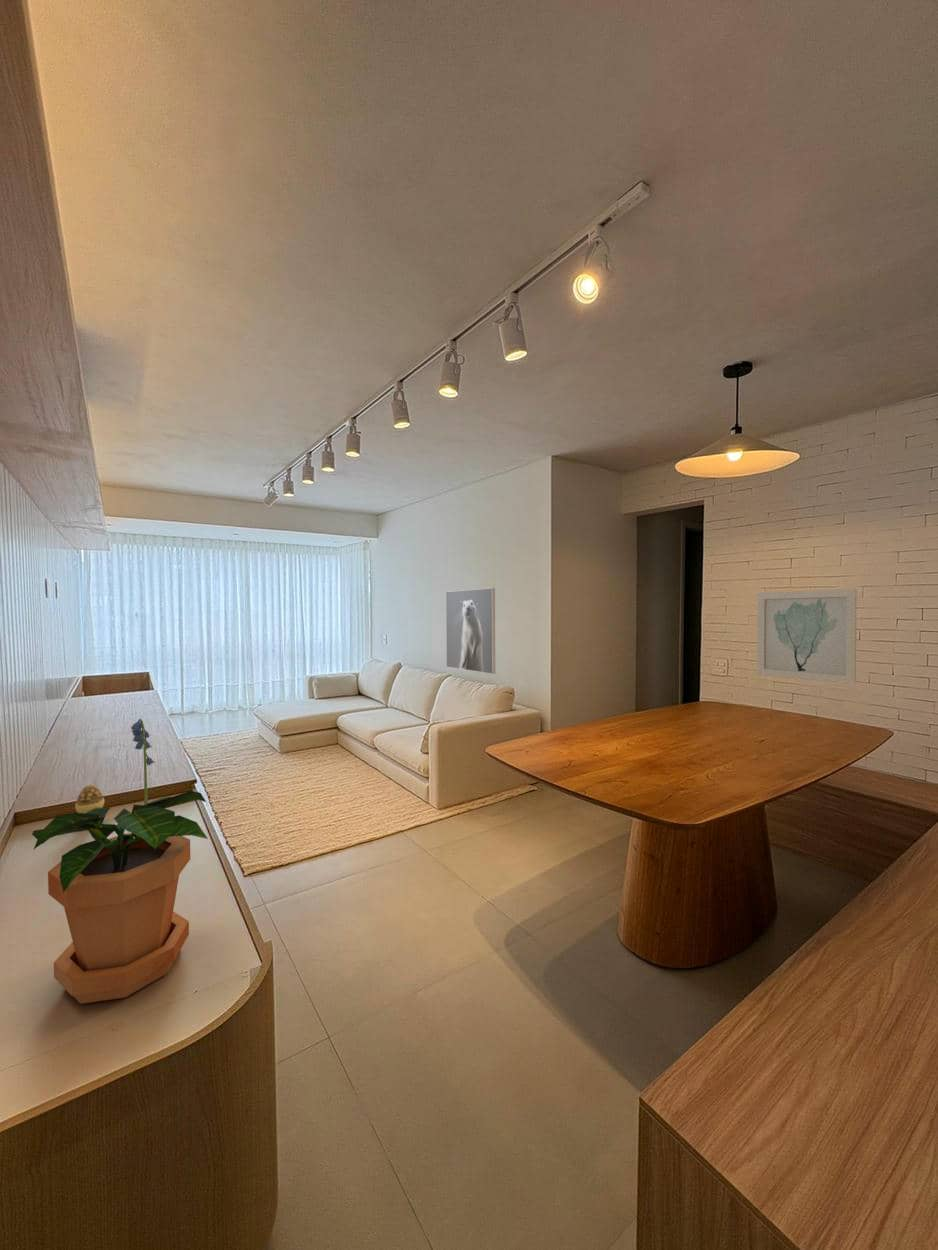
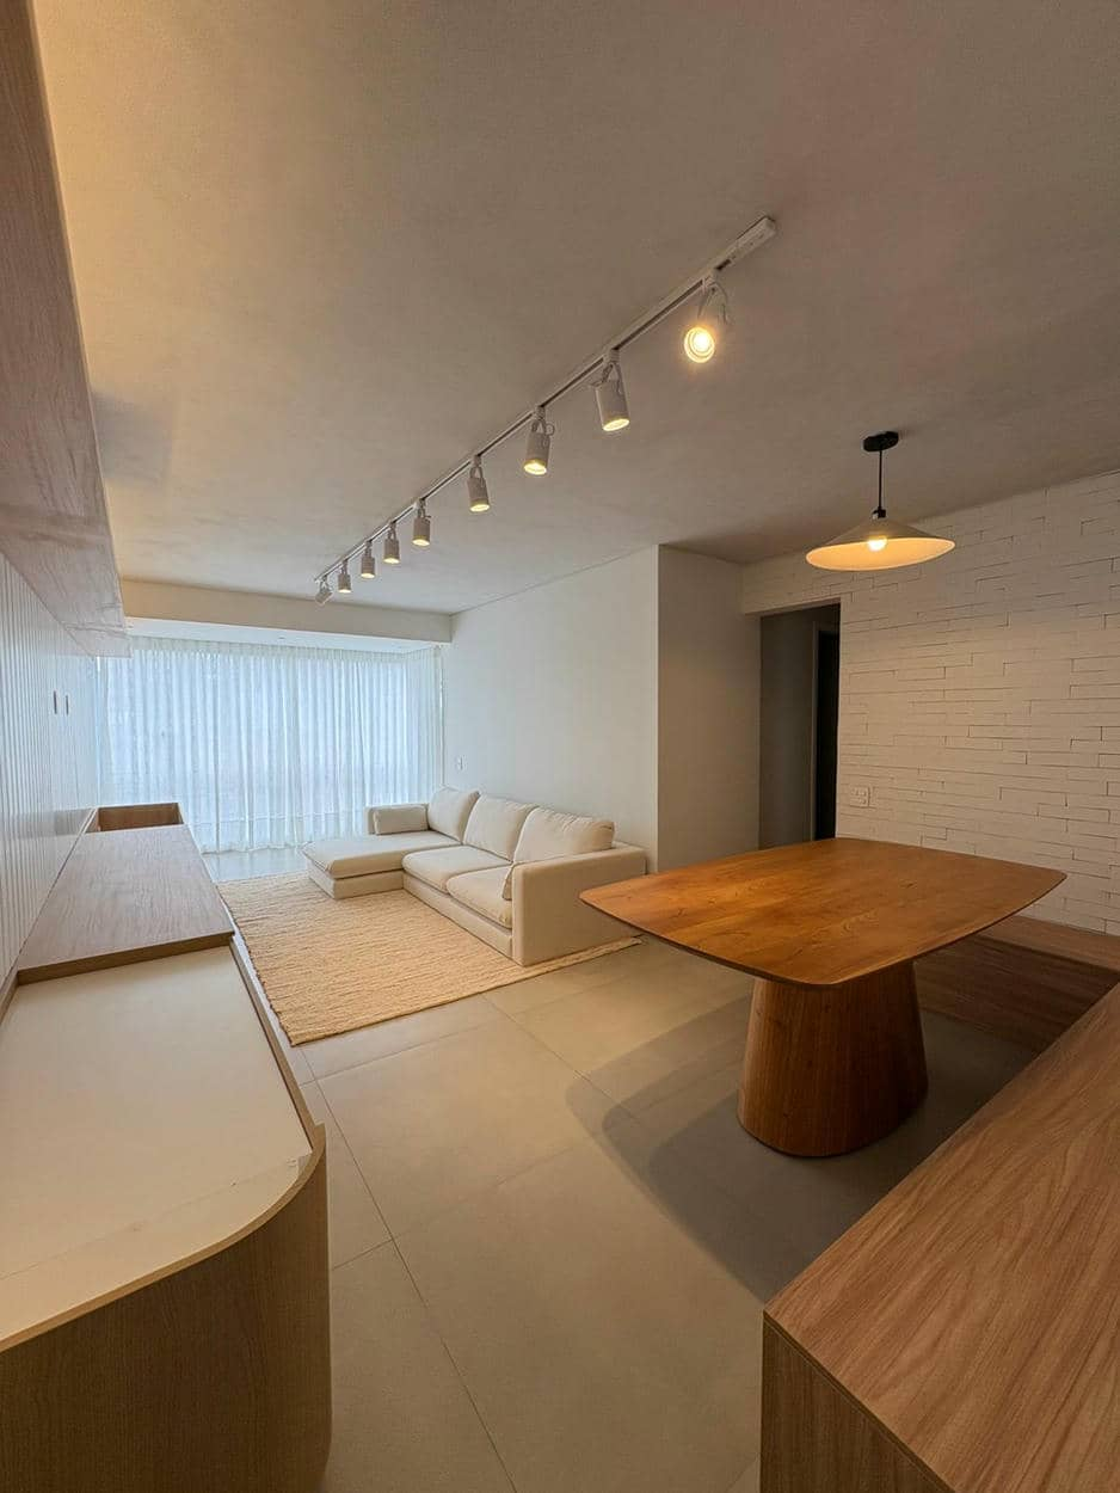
- flower (144, 767)
- wall art (803, 635)
- potted plant (120, 878)
- decorative egg (90, 805)
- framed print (469, 630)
